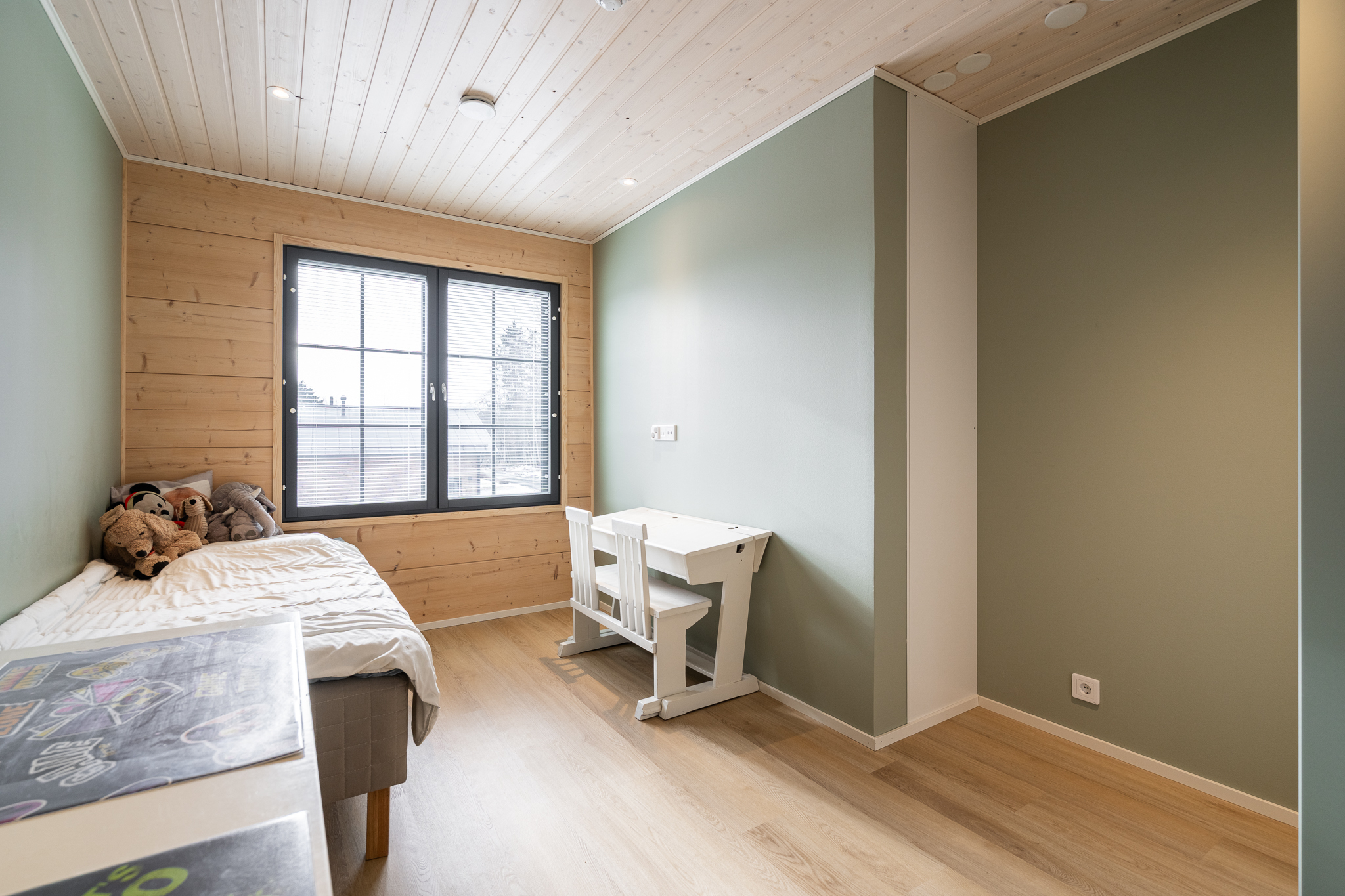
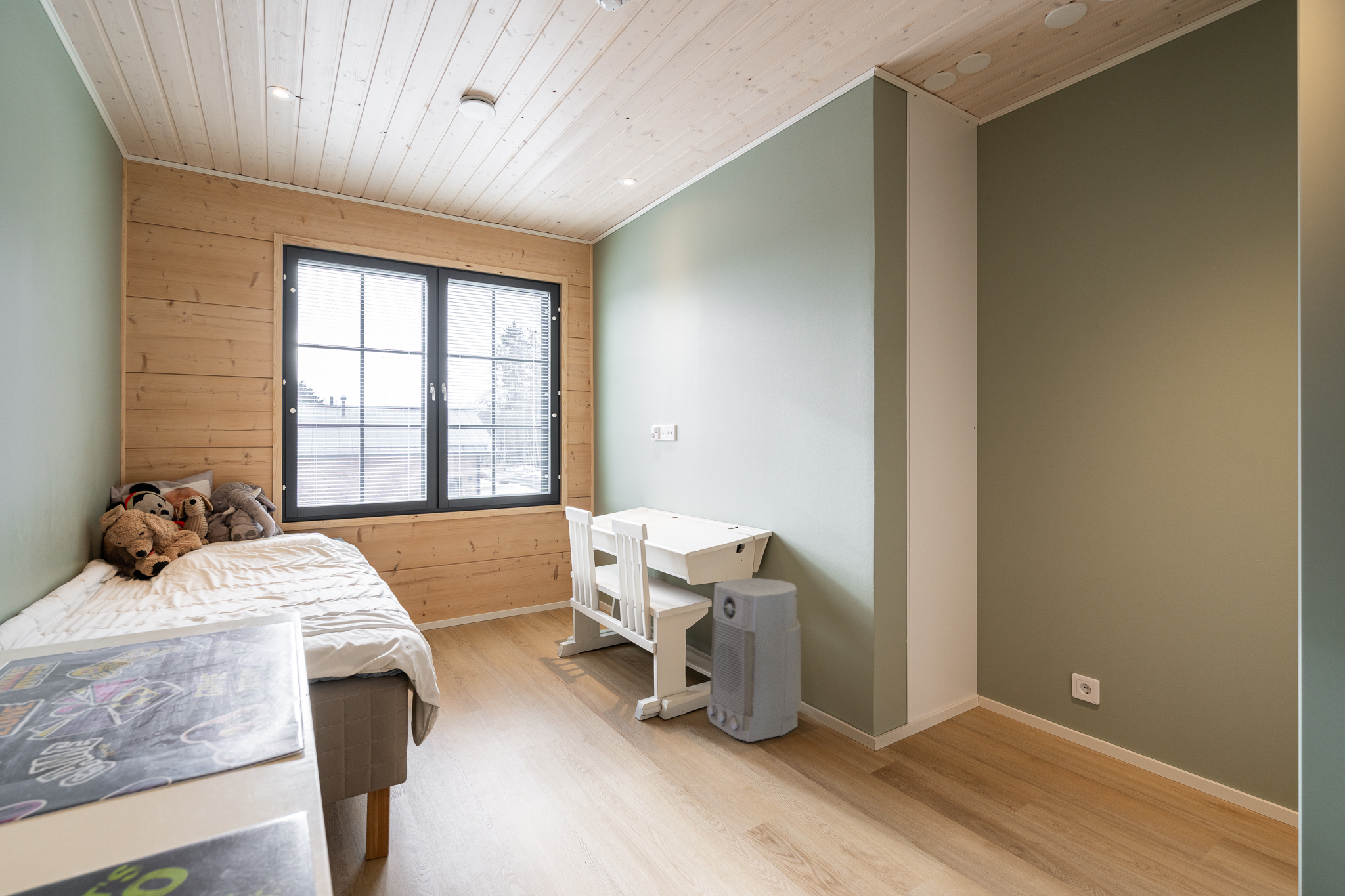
+ air purifier (757, 652)
